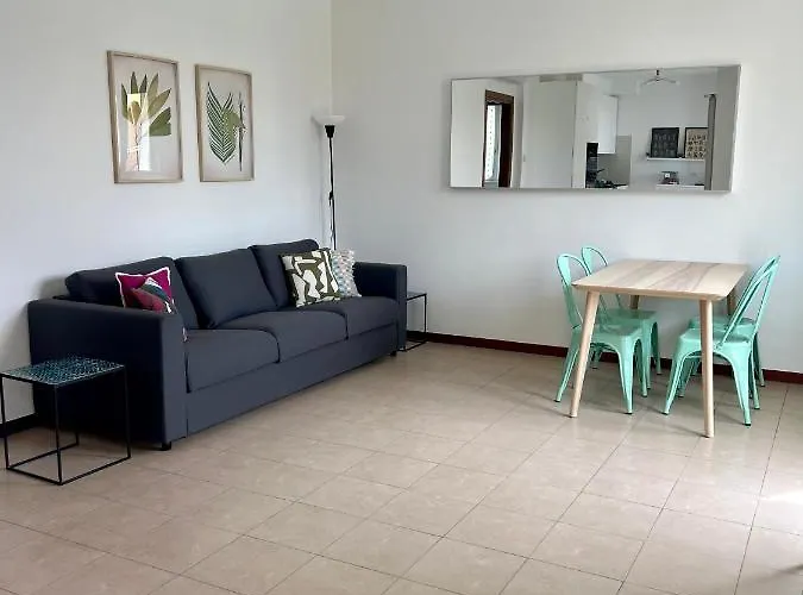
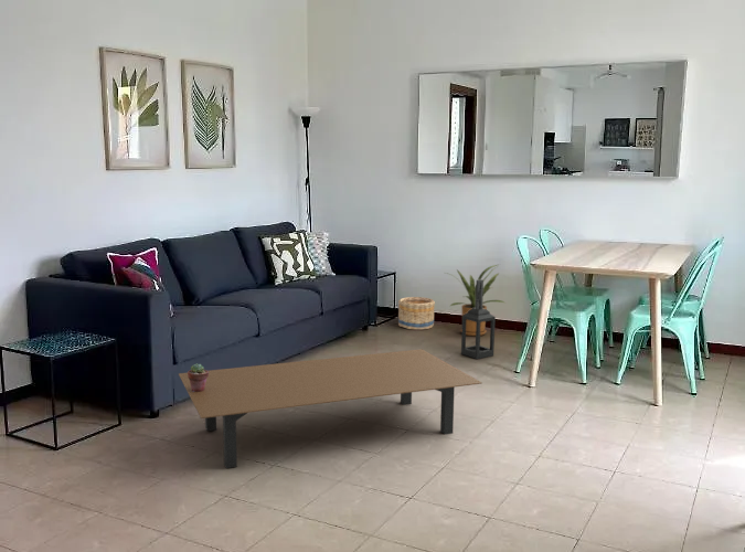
+ coffee table (328, 402)
+ basket (416, 312)
+ house plant (473, 298)
+ lantern (478, 317)
+ potted succulent (198, 376)
